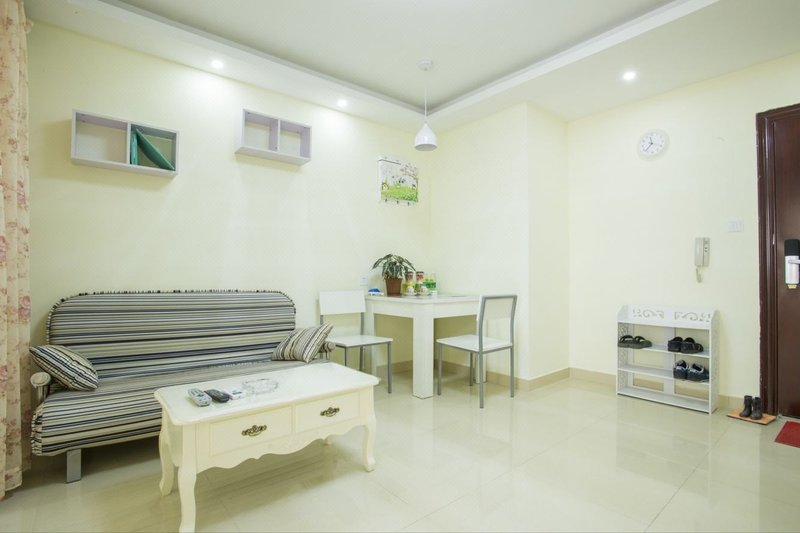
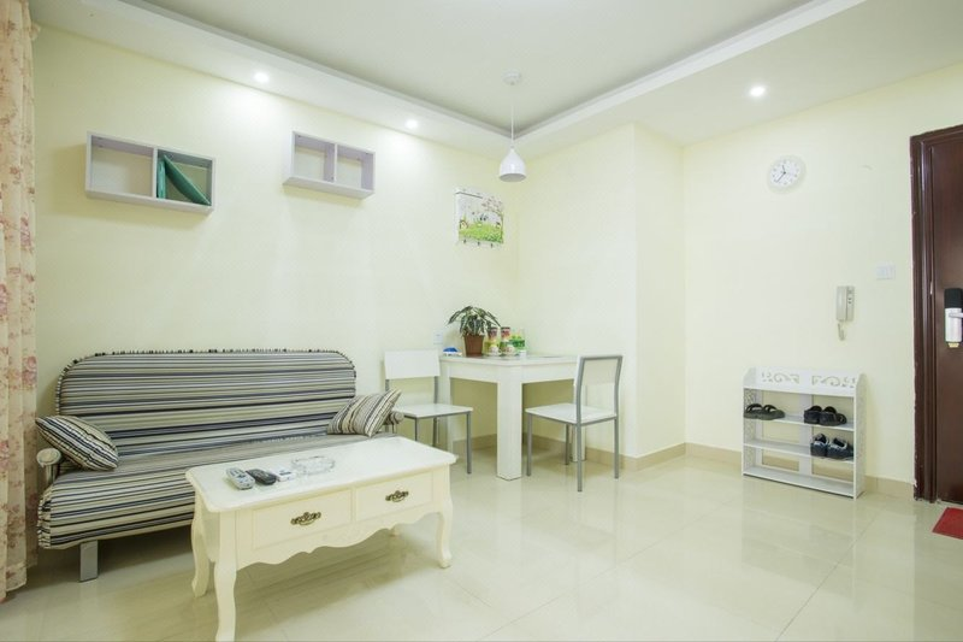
- boots (751, 407)
